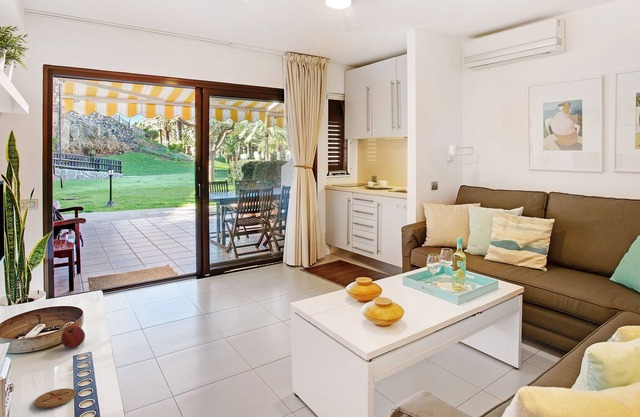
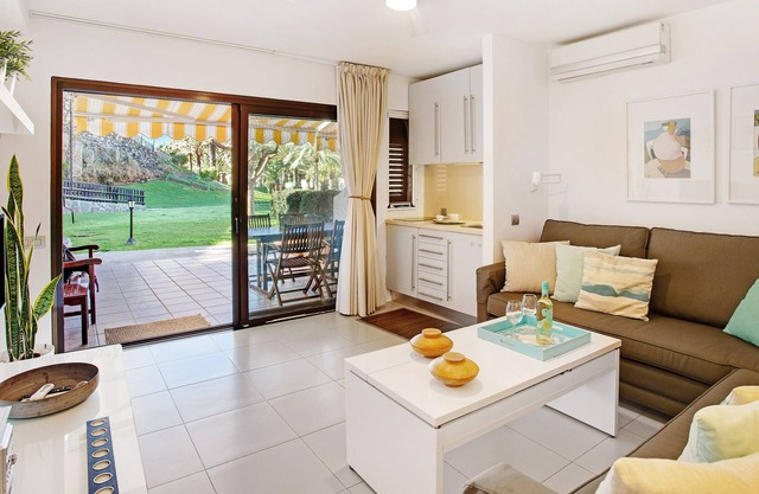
- apple (73, 336)
- coaster (55, 397)
